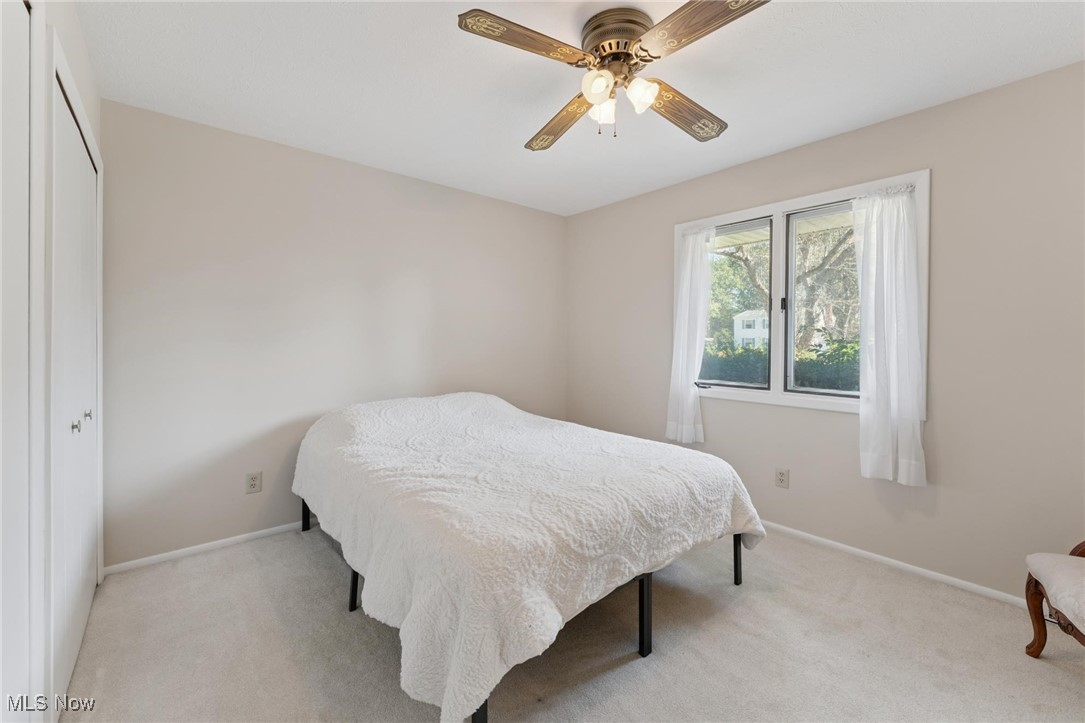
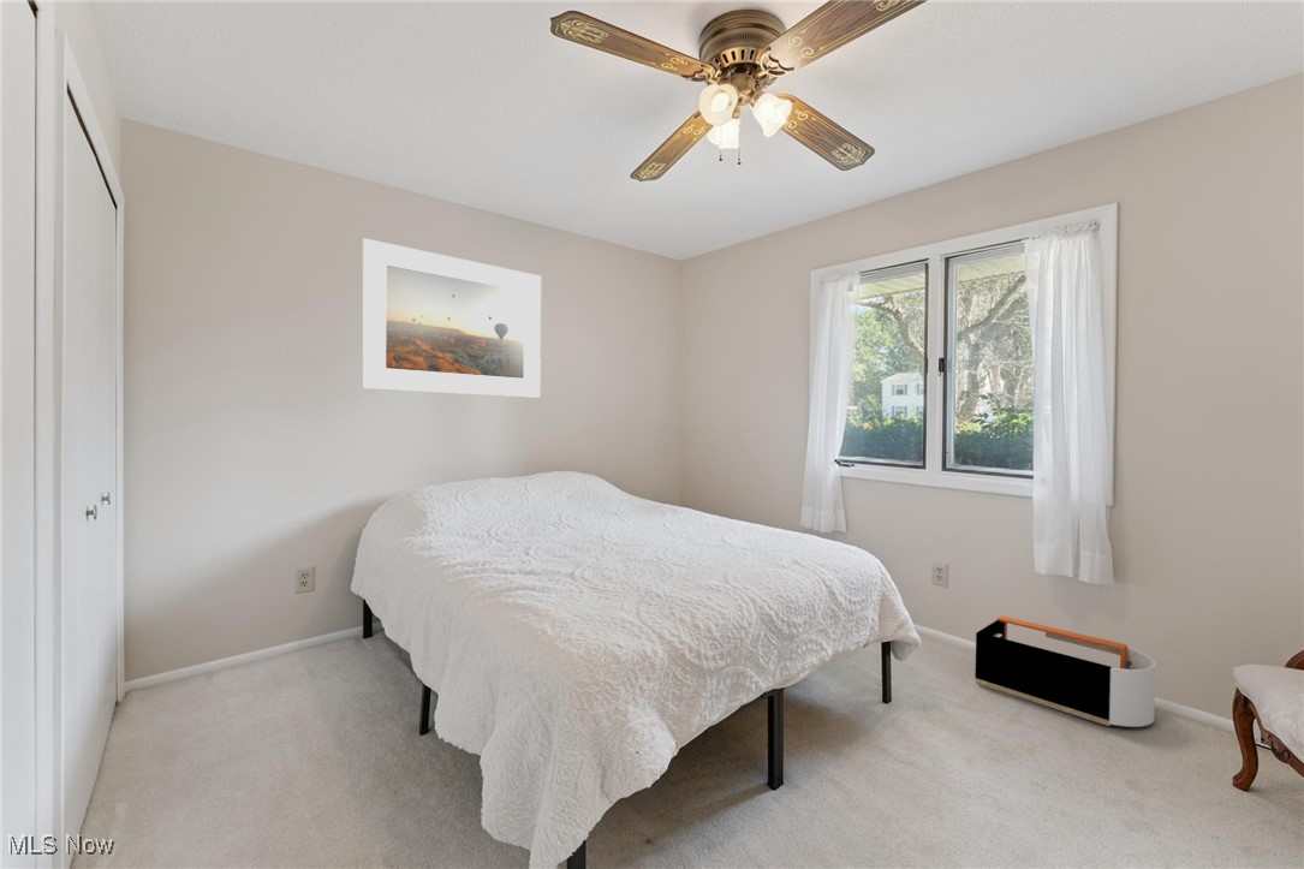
+ storage bin (1064, 668)
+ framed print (460, 326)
